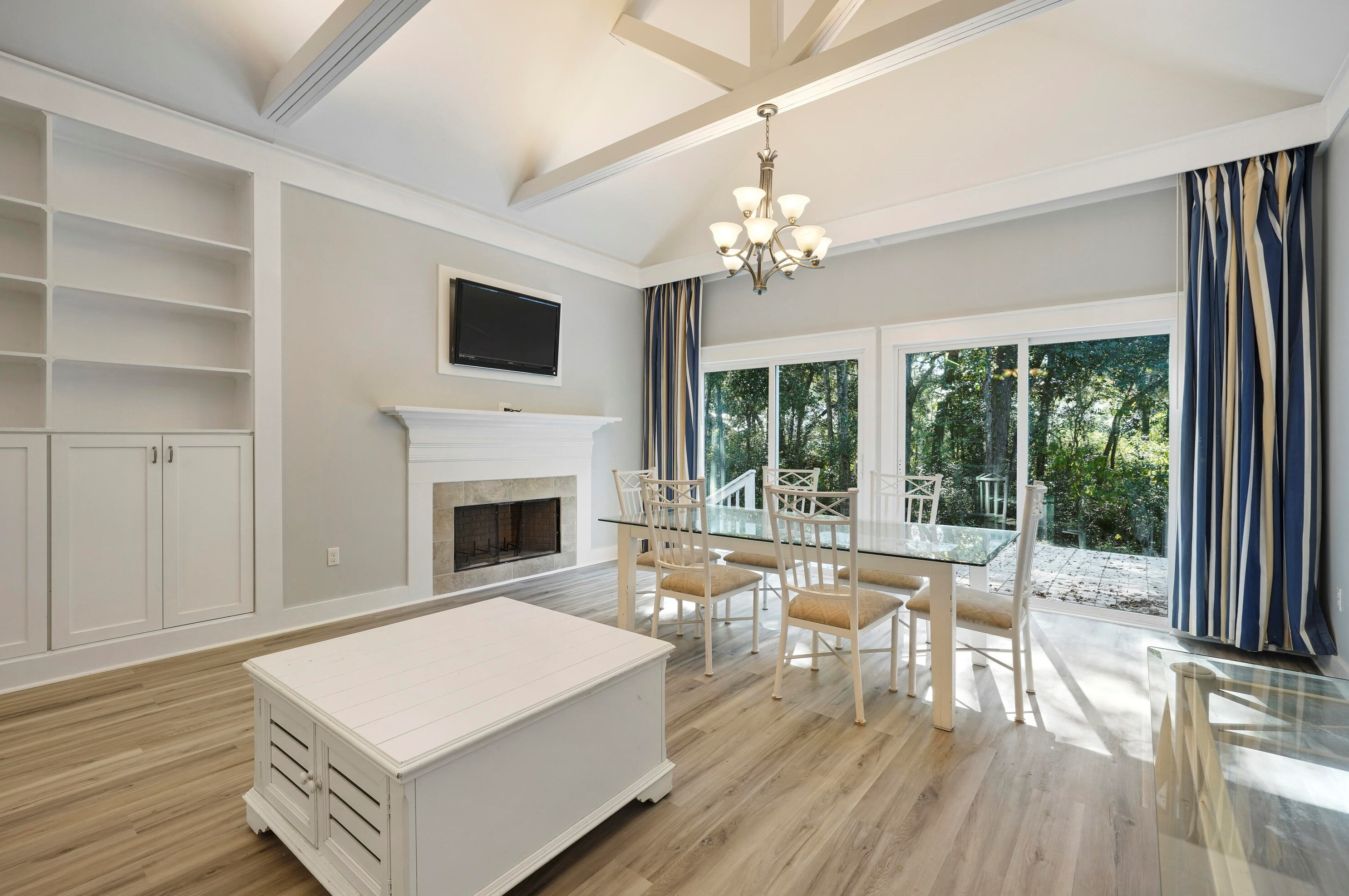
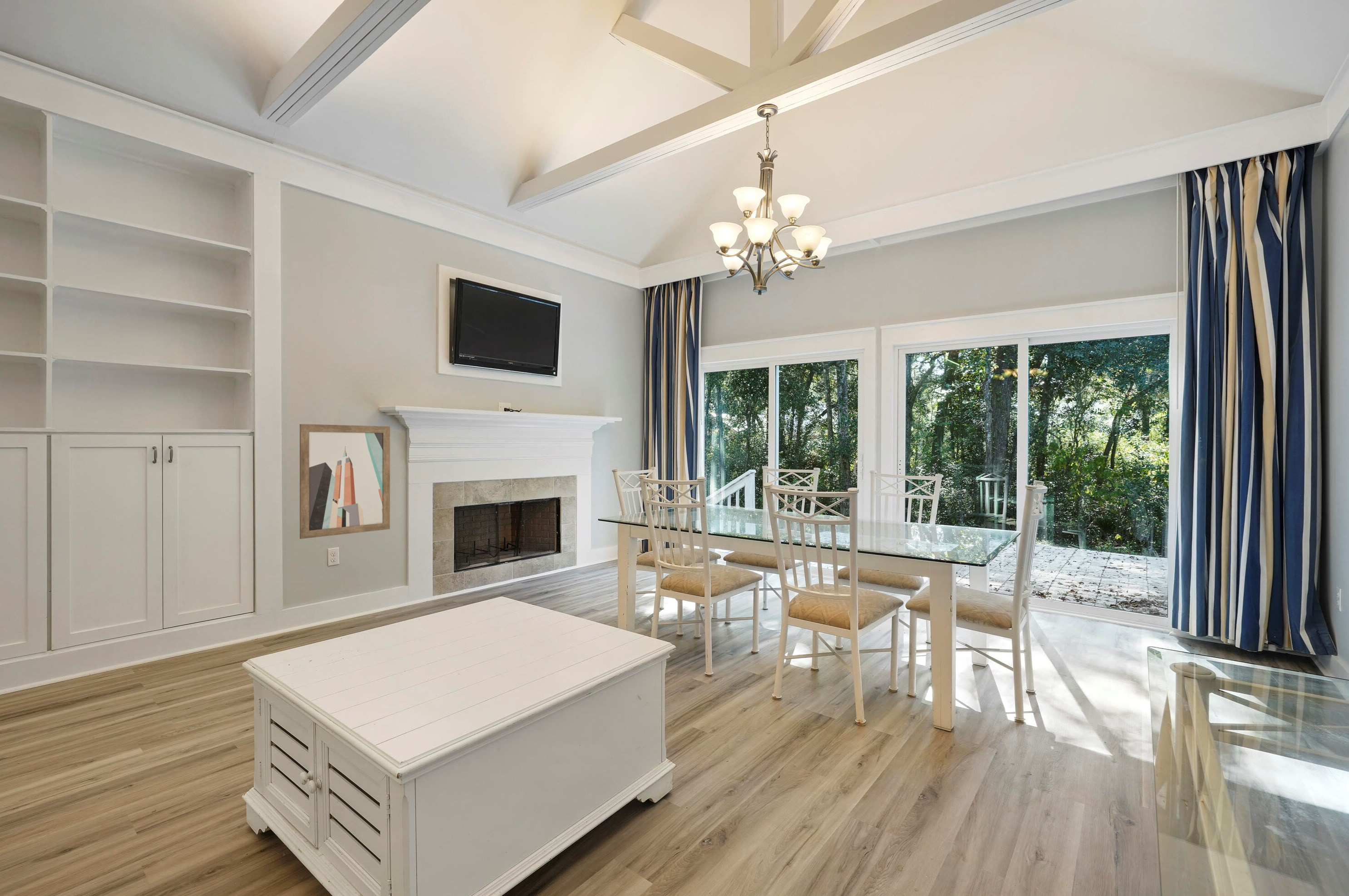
+ wall art (347, 479)
